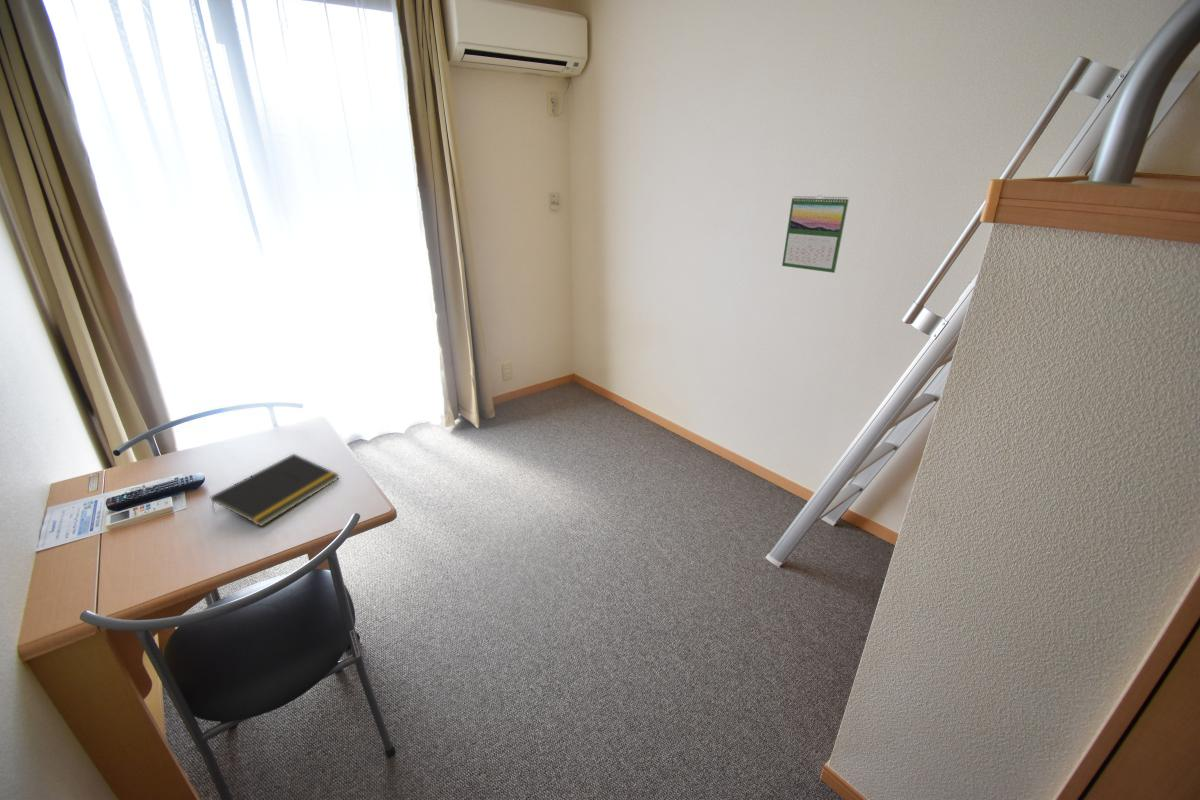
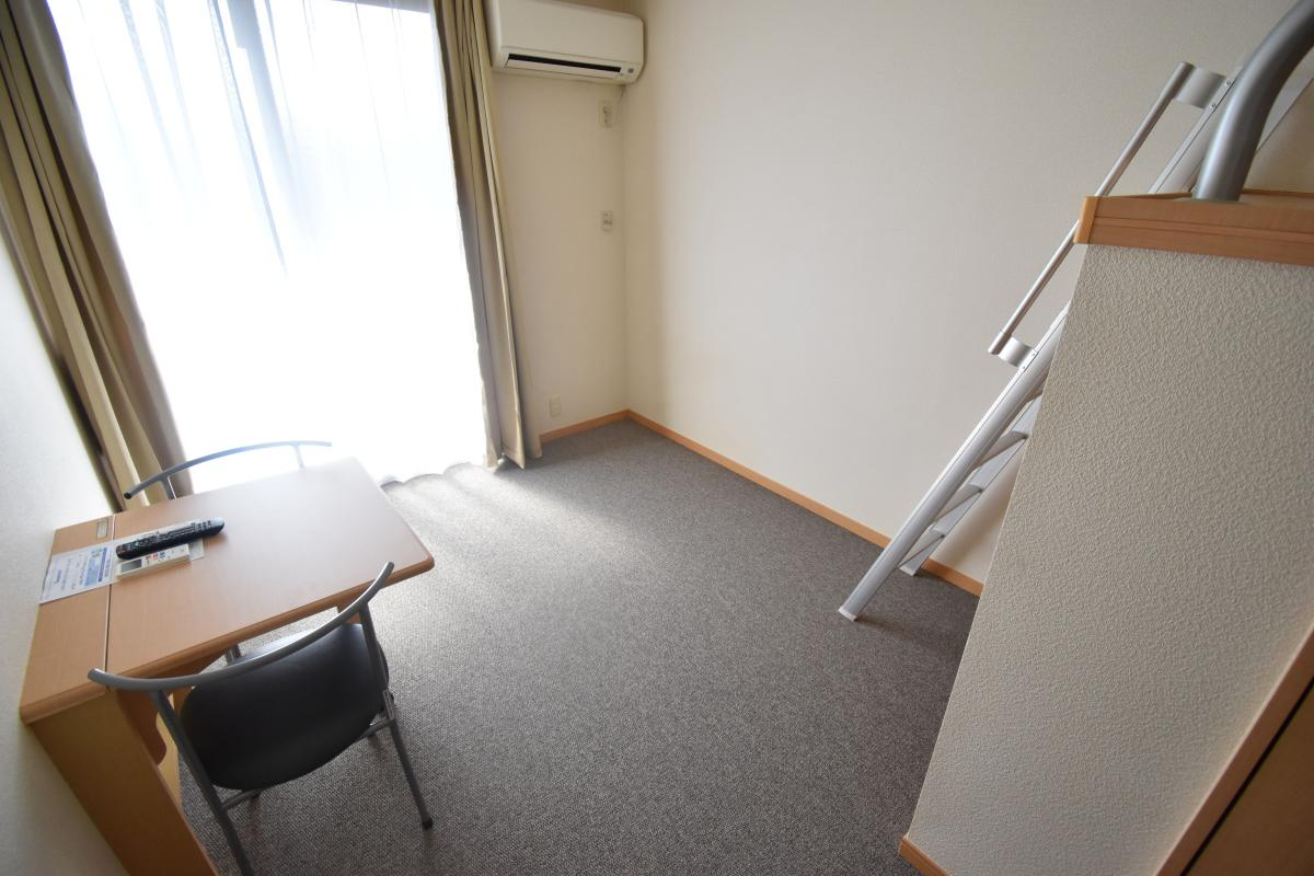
- notepad (278, 486)
- calendar (813, 233)
